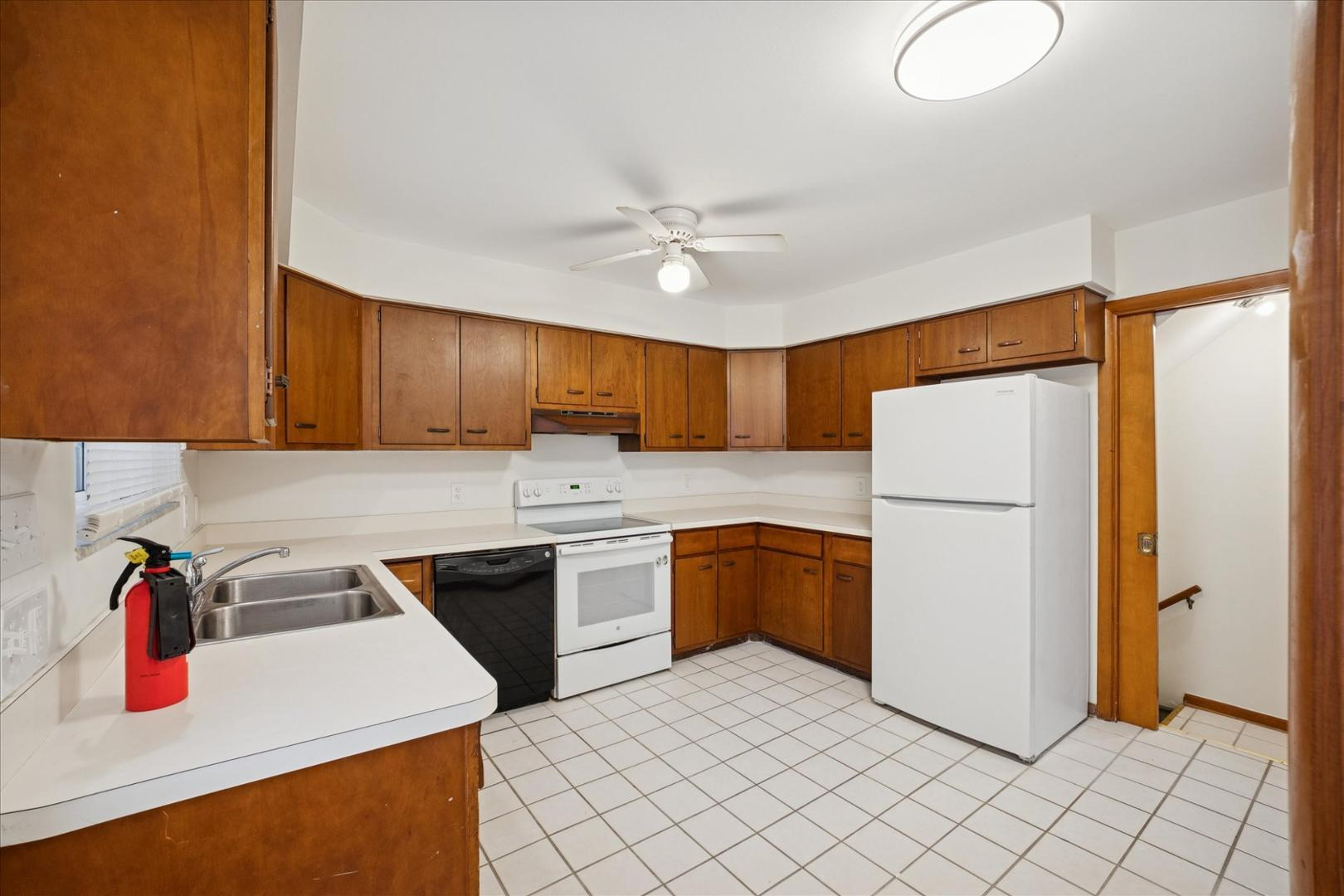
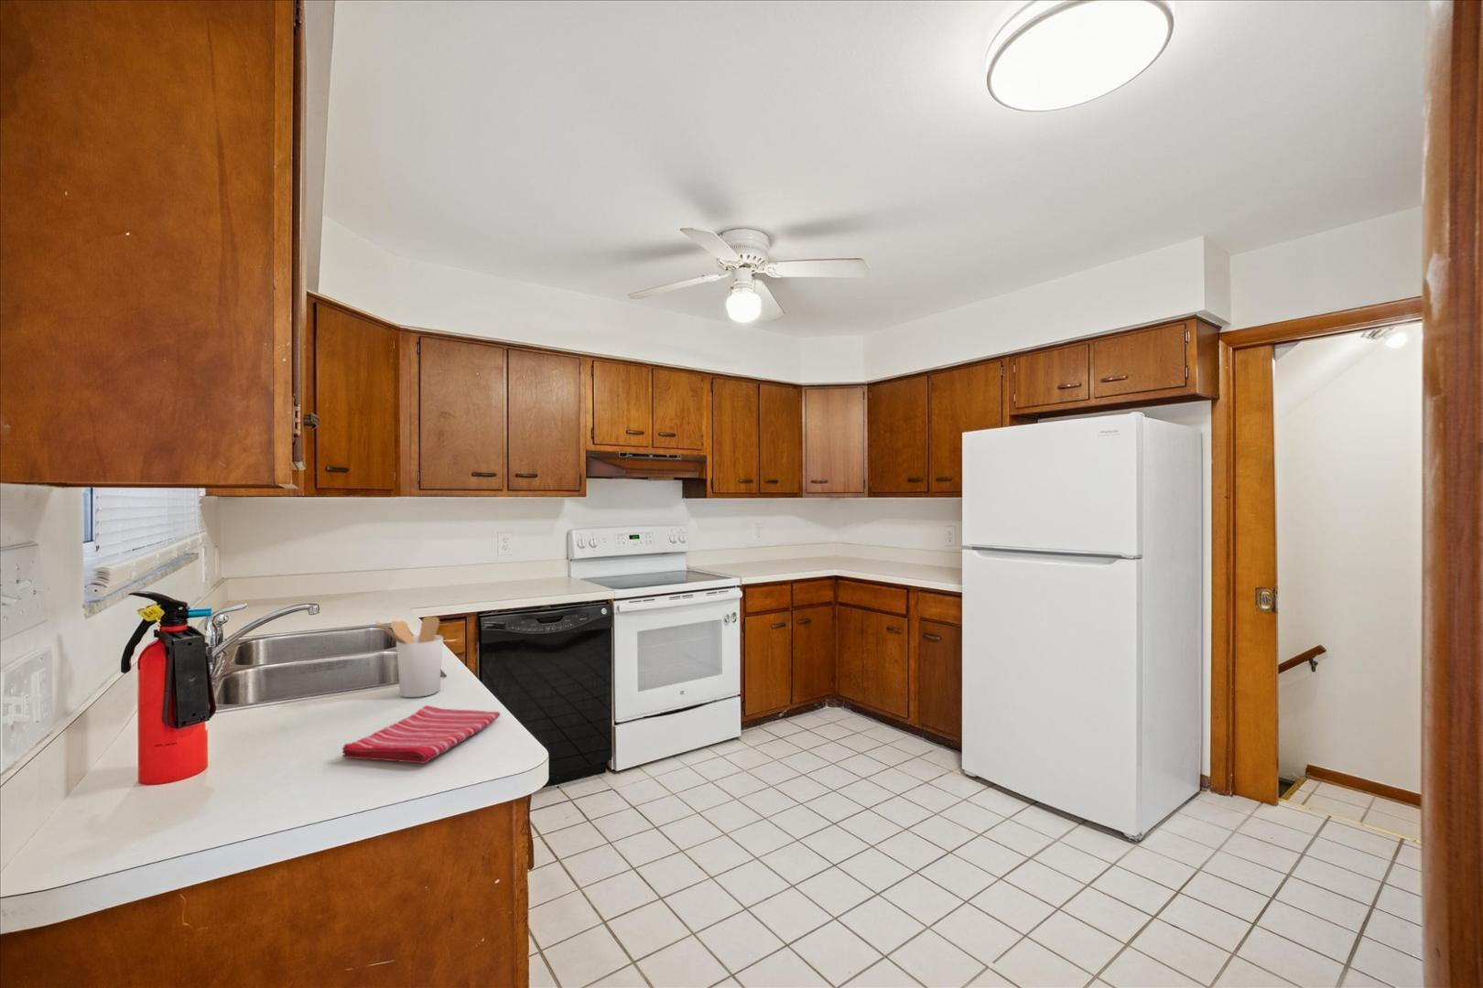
+ utensil holder (408, 654)
+ dish towel (426, 731)
